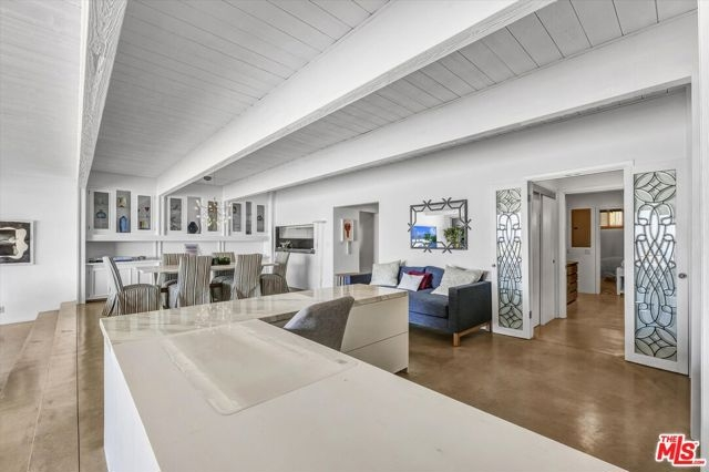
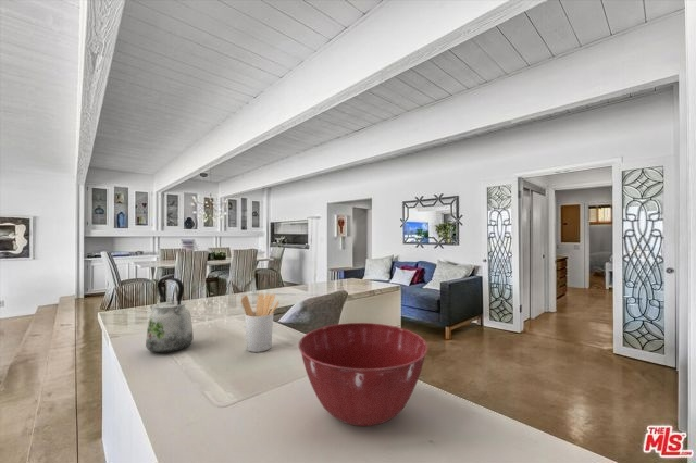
+ kettle (165, 312)
+ mixing bowl (362, 374)
+ utensil holder (261, 320)
